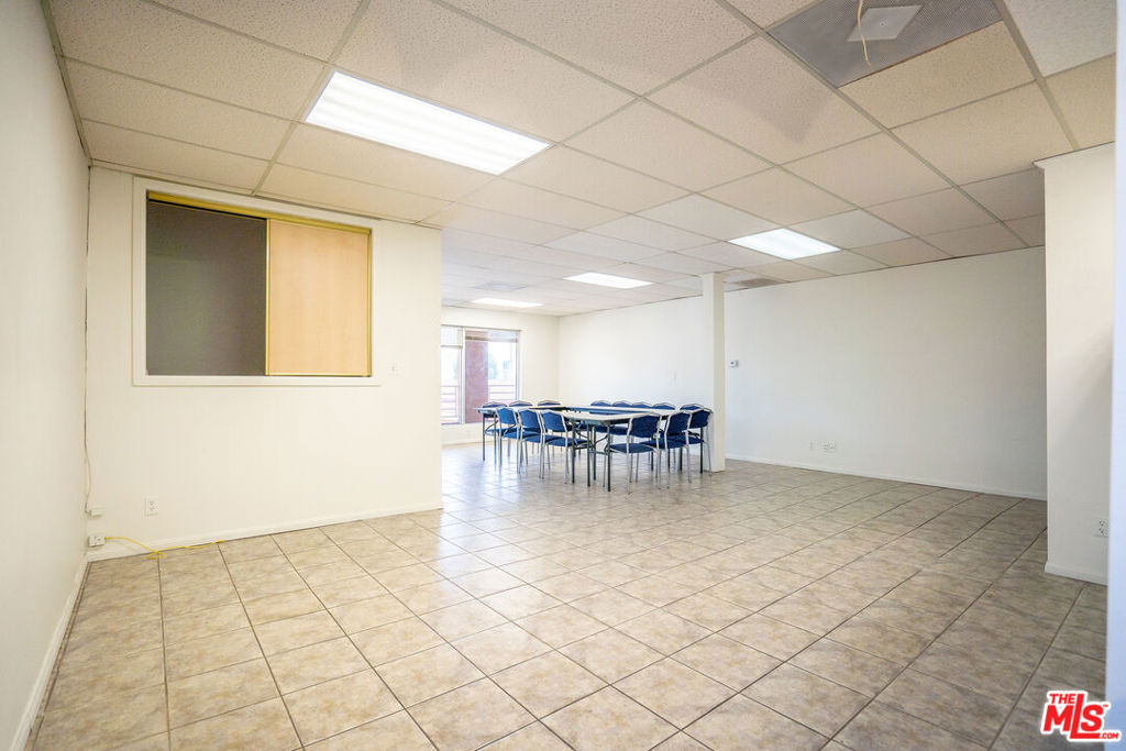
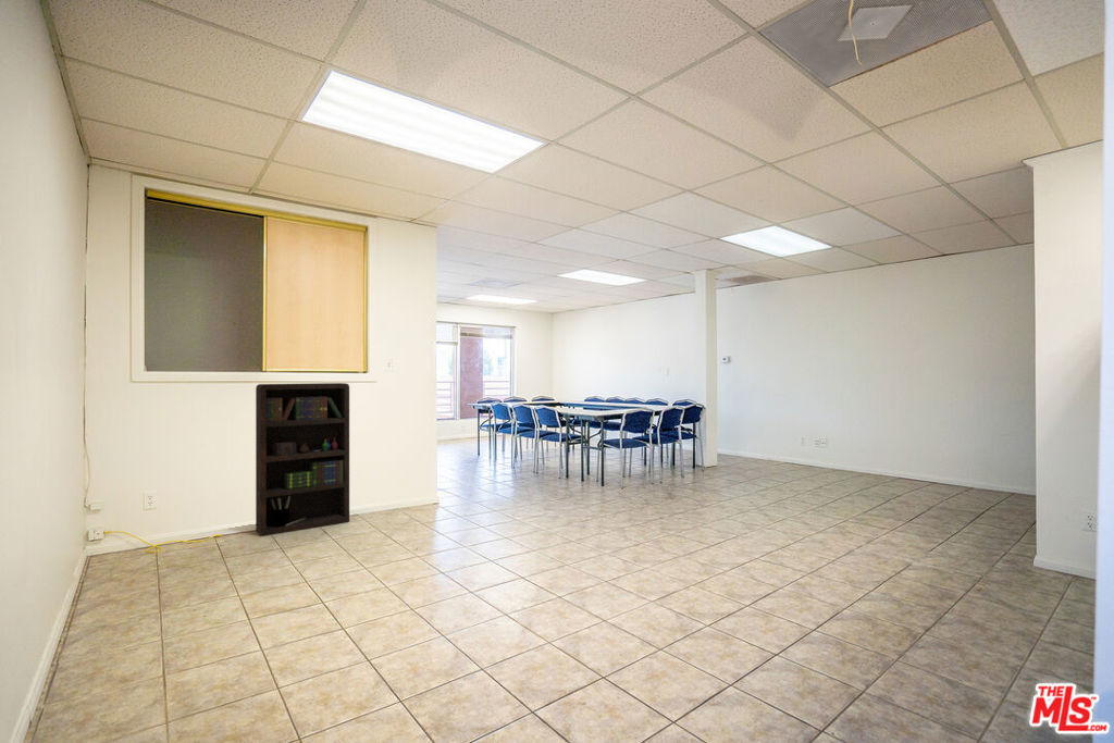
+ bookcase (304, 455)
